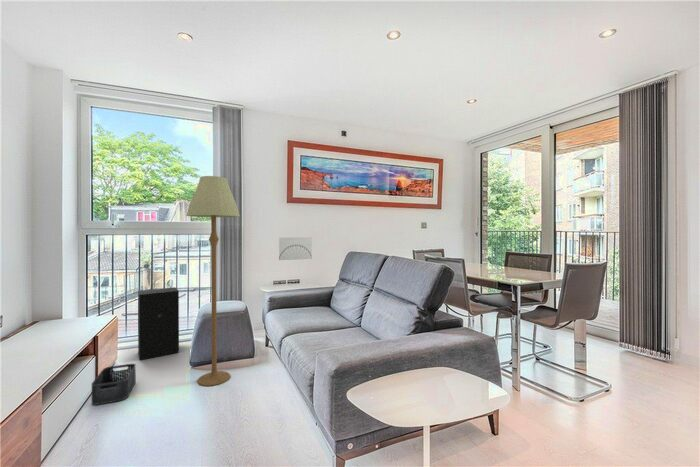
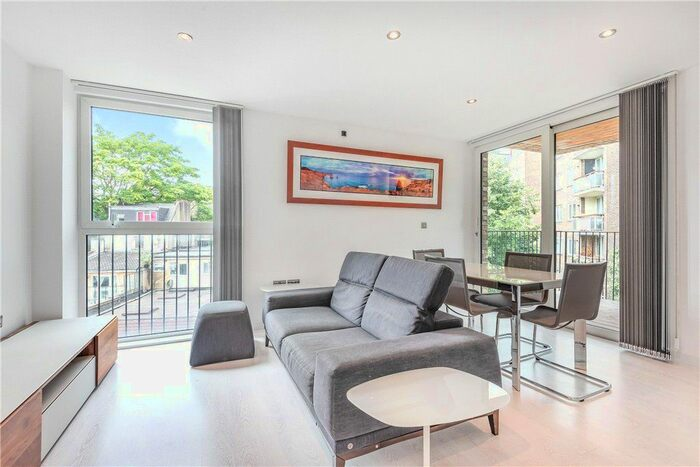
- storage bin (115, 382)
- speaker (158, 321)
- wall art (295, 248)
- floor lamp (213, 278)
